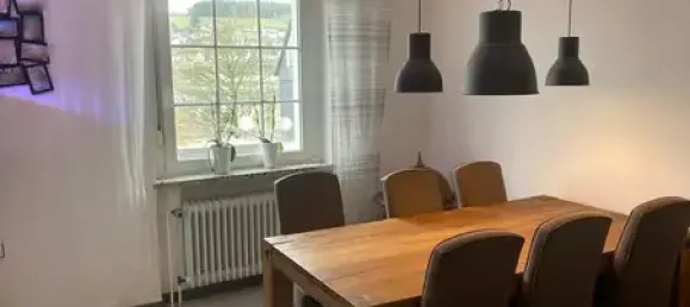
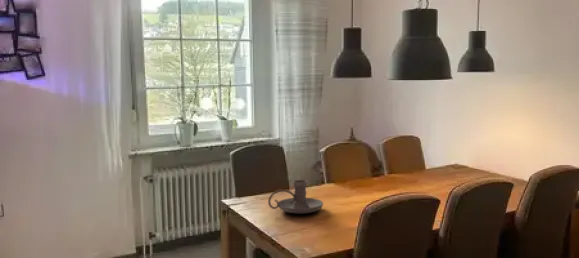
+ candle holder (295, 196)
